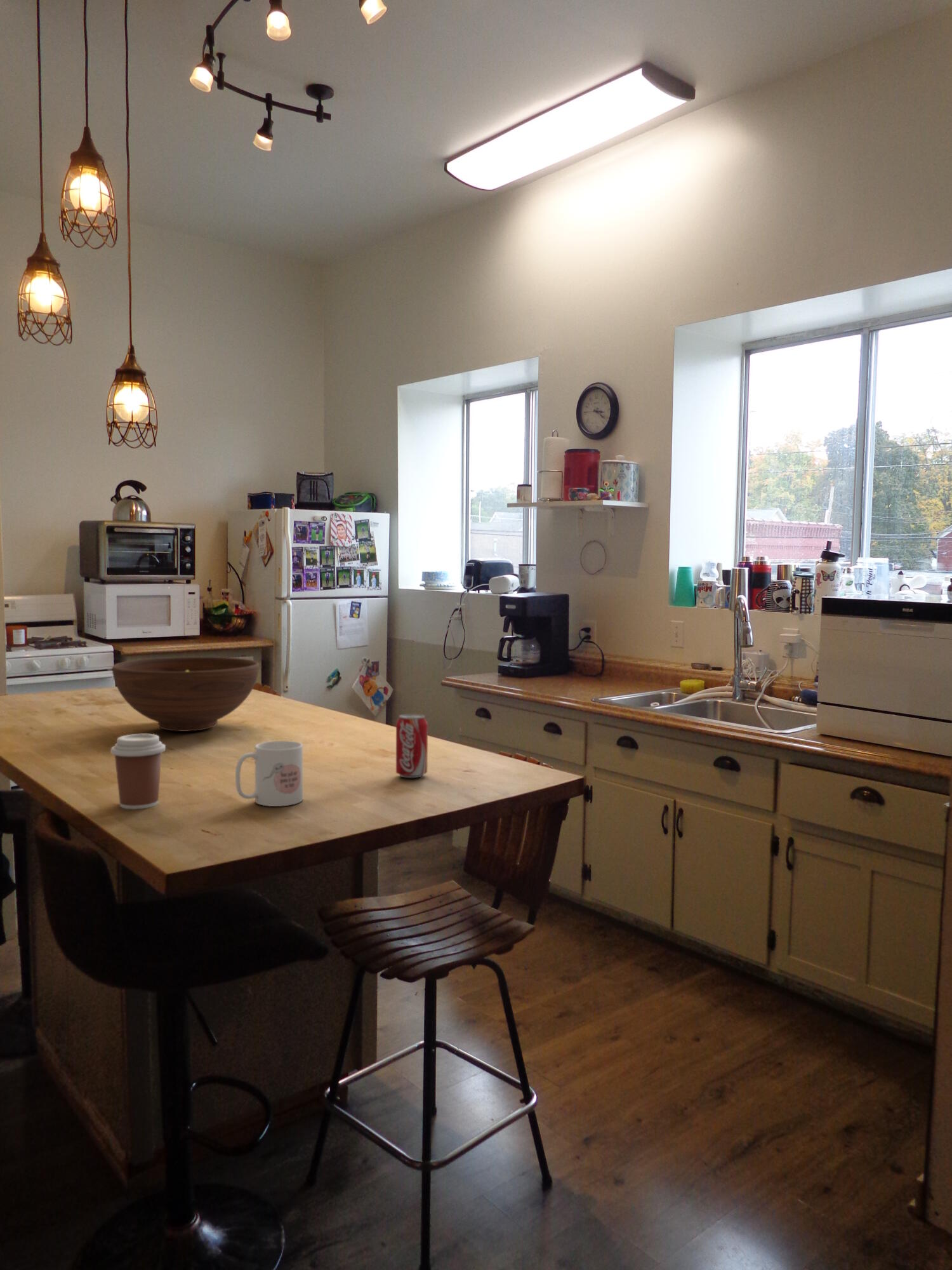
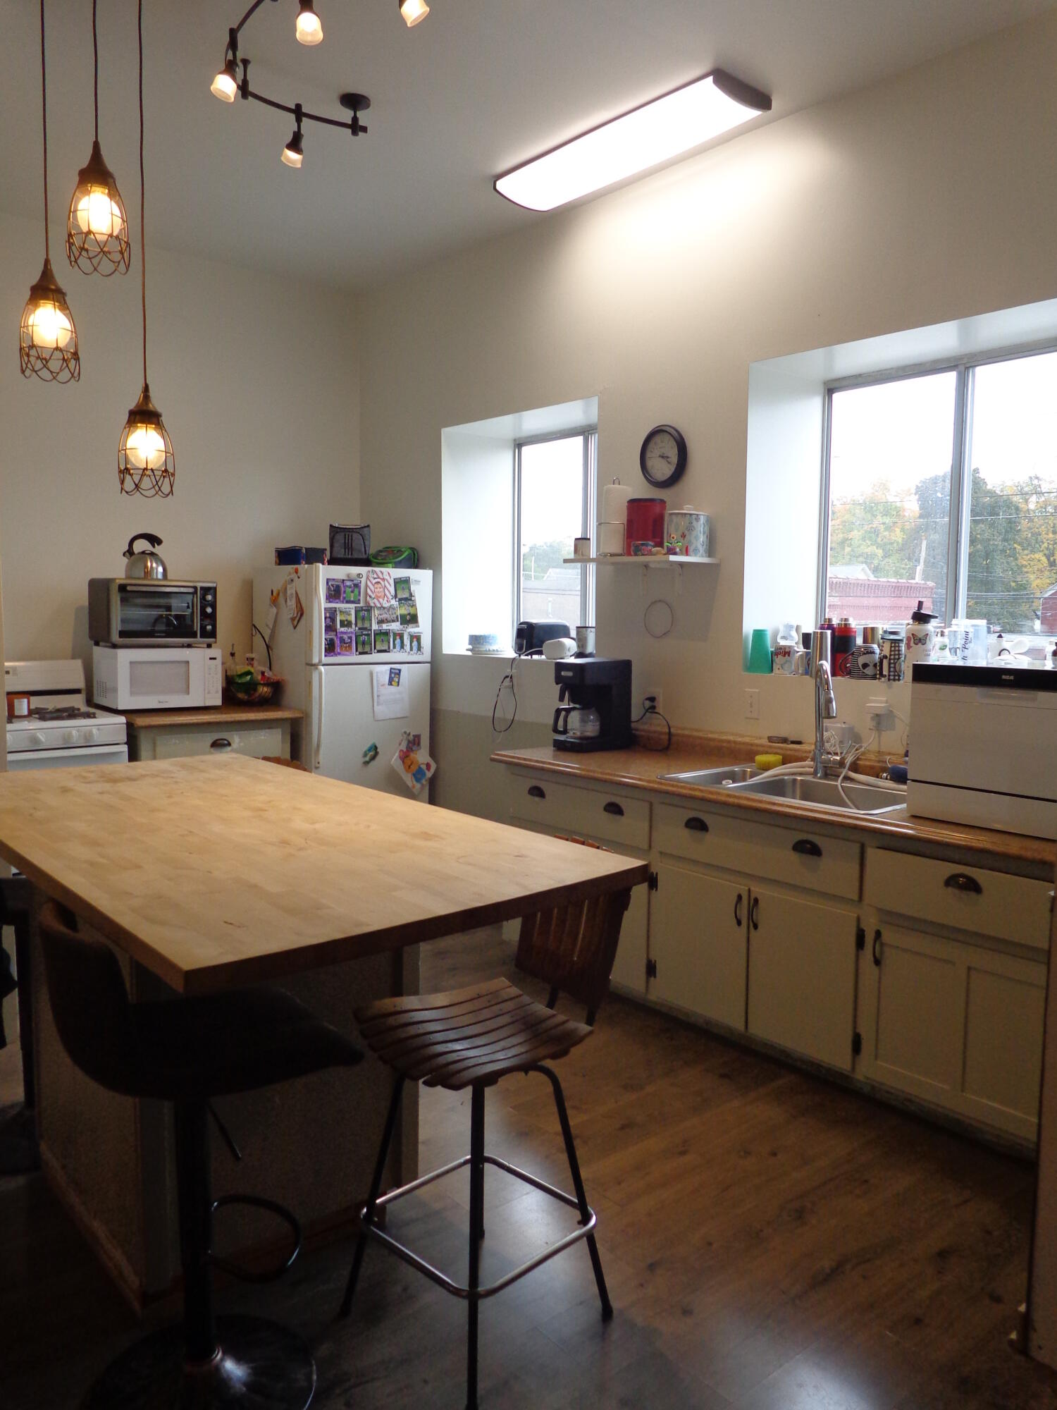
- mug (269, 773)
- fruit bowl (187, 695)
- coffee cup (138, 771)
- beverage can (411, 745)
